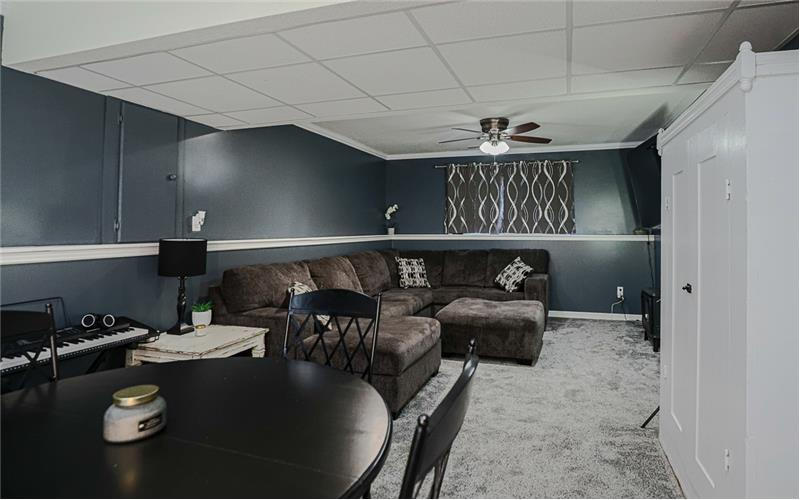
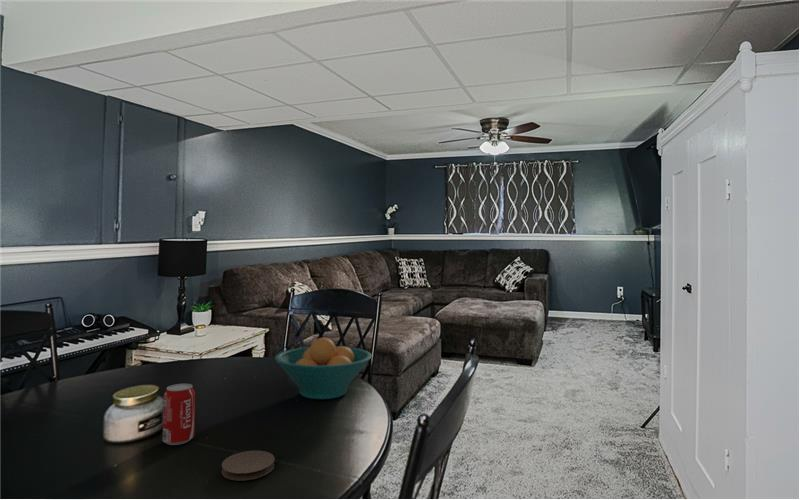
+ beverage can (179, 413)
+ fruit bowl (323, 365)
+ coaster (248, 464)
